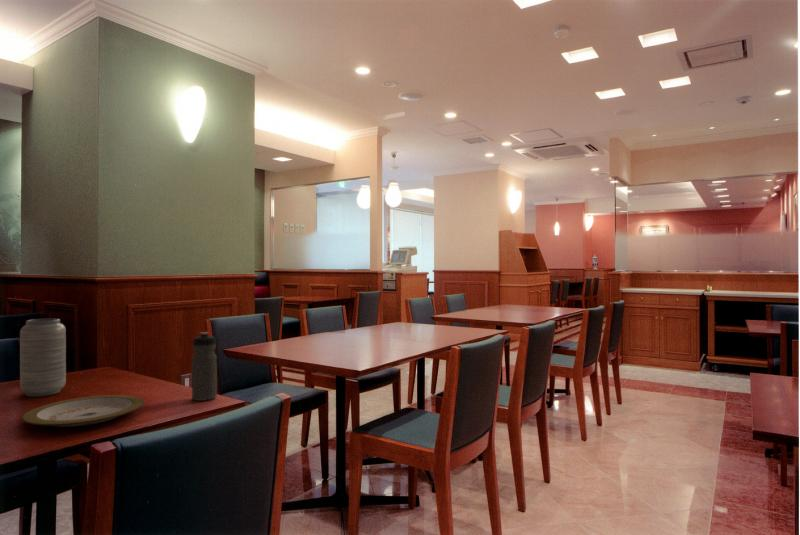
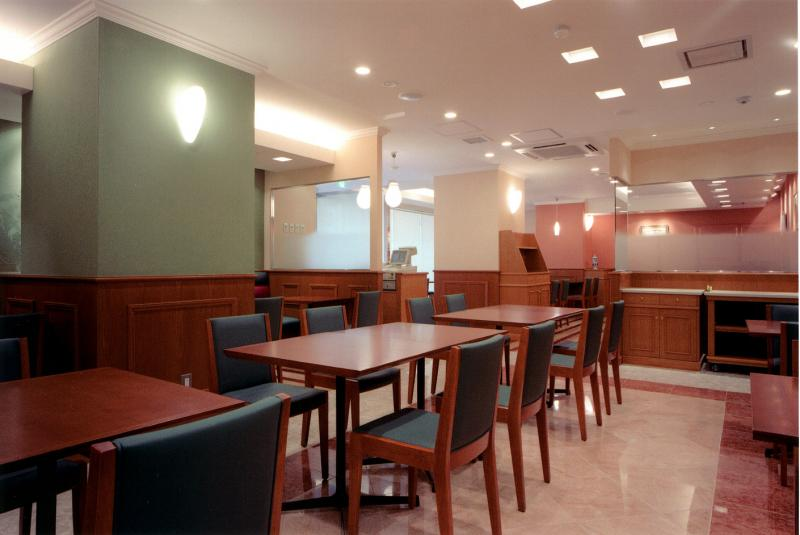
- plate (86, 412)
- vase (43, 356)
- water bottle (204, 365)
